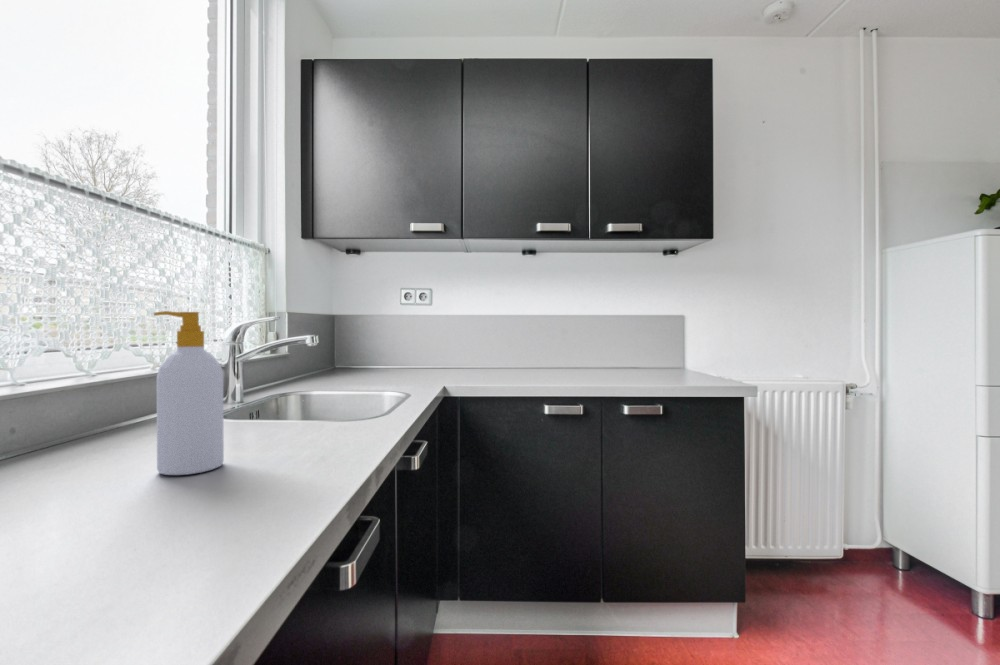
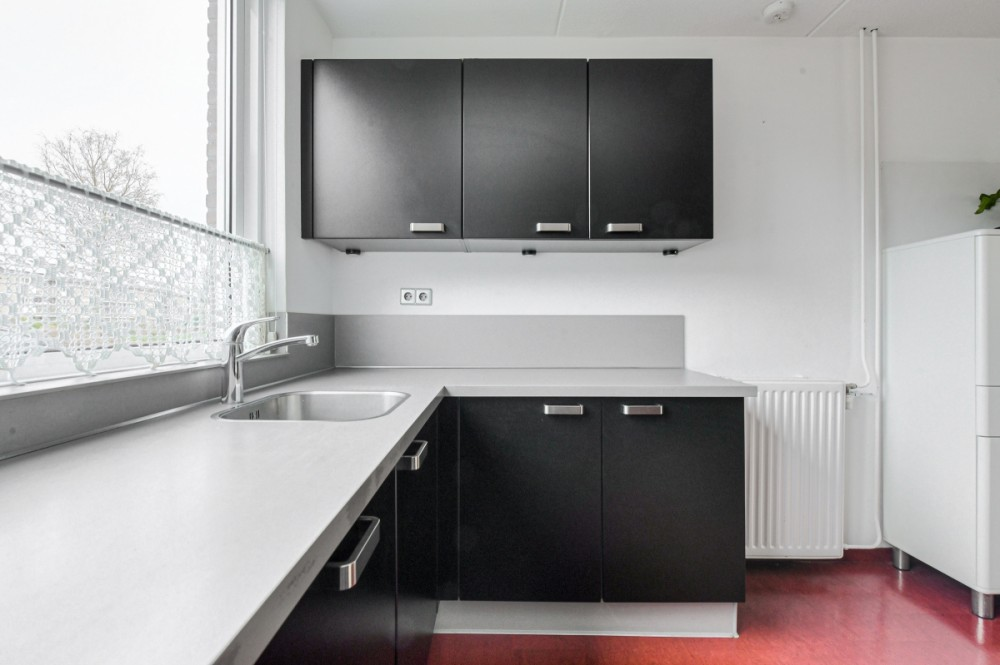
- soap bottle (188, 389)
